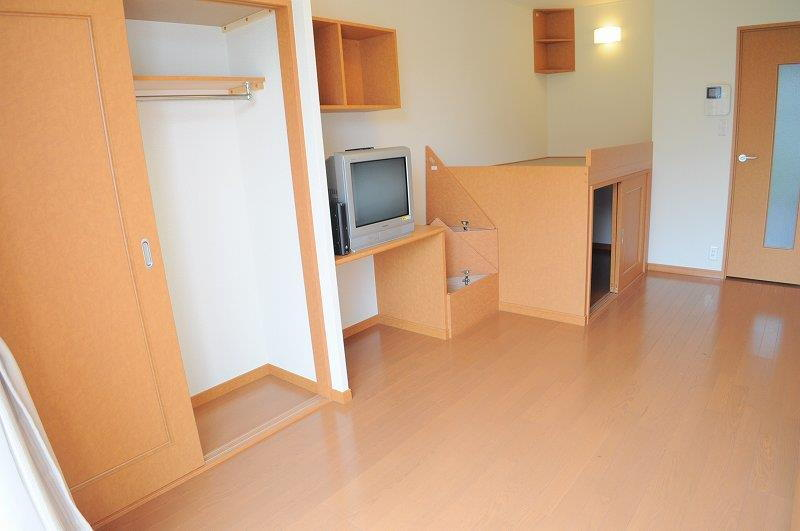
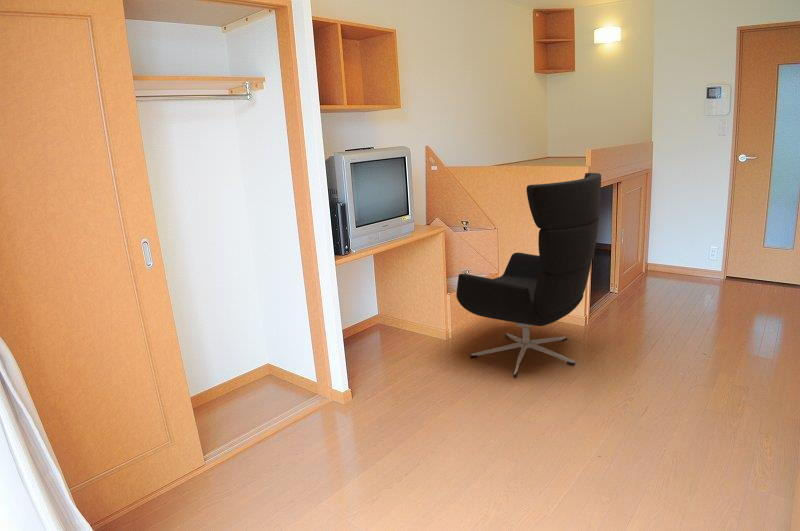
+ office chair (527, 270)
